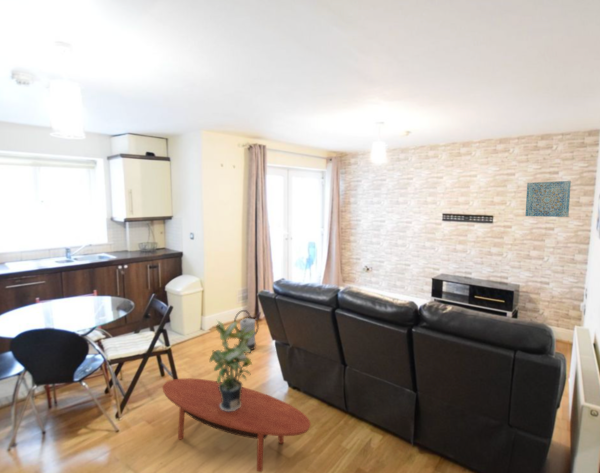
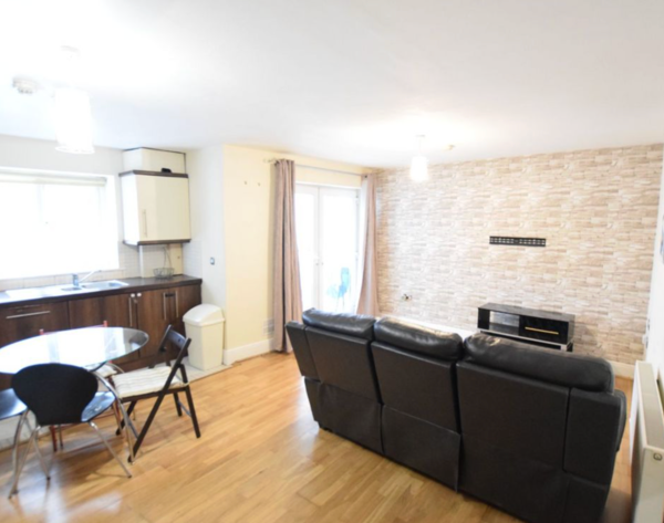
- watering can (248, 327)
- potted plant (234, 362)
- wall art (547, 199)
- coffee table (230, 421)
